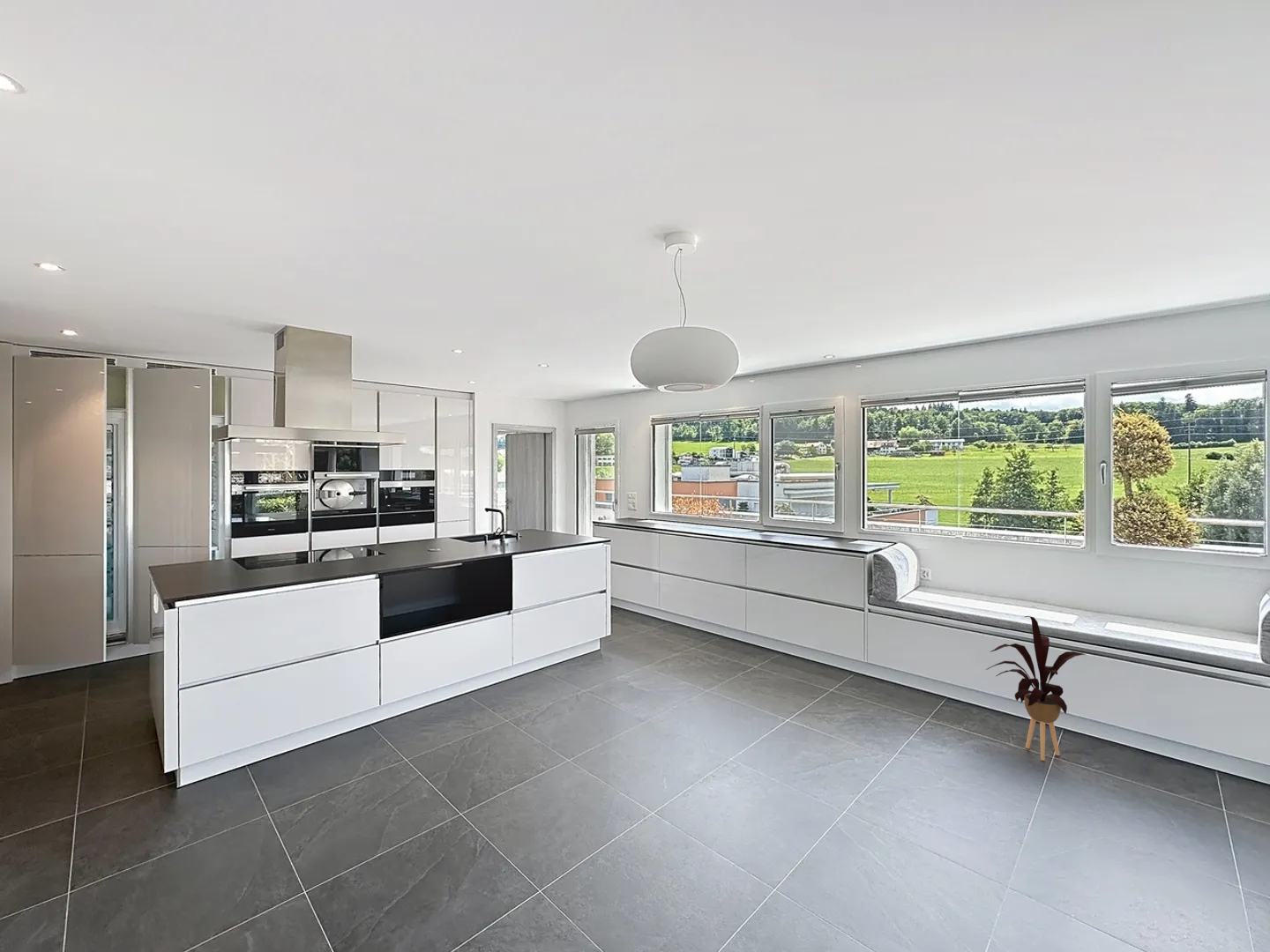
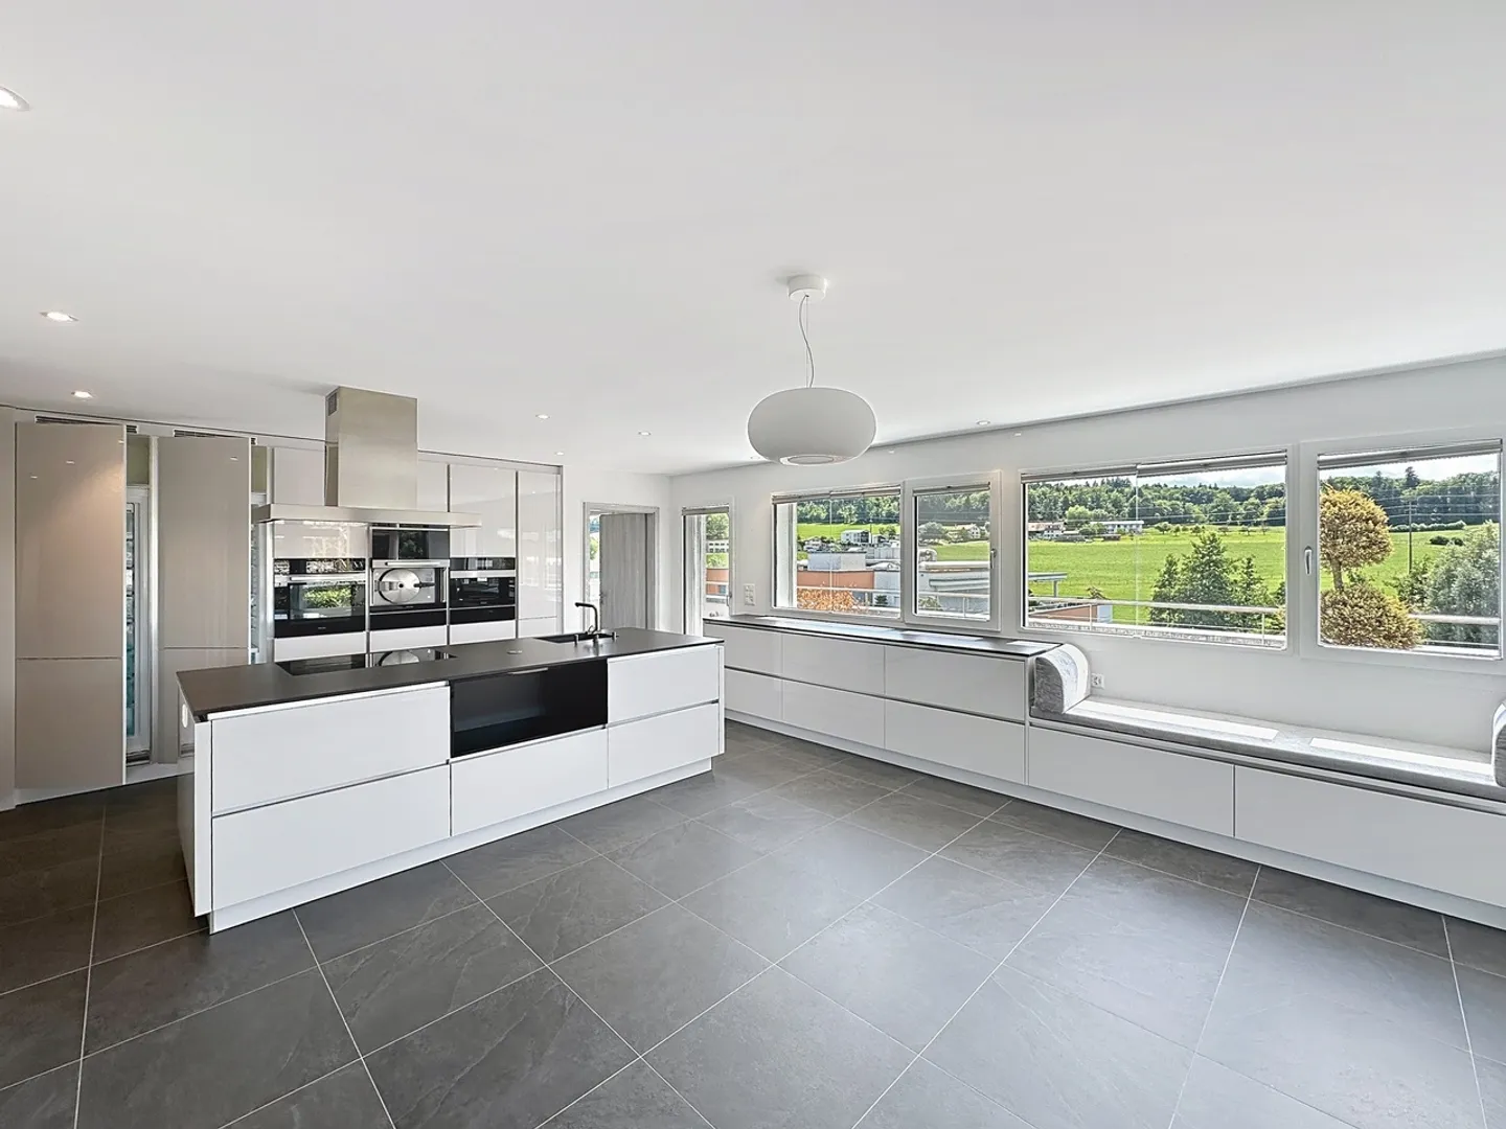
- house plant (1033, 681)
